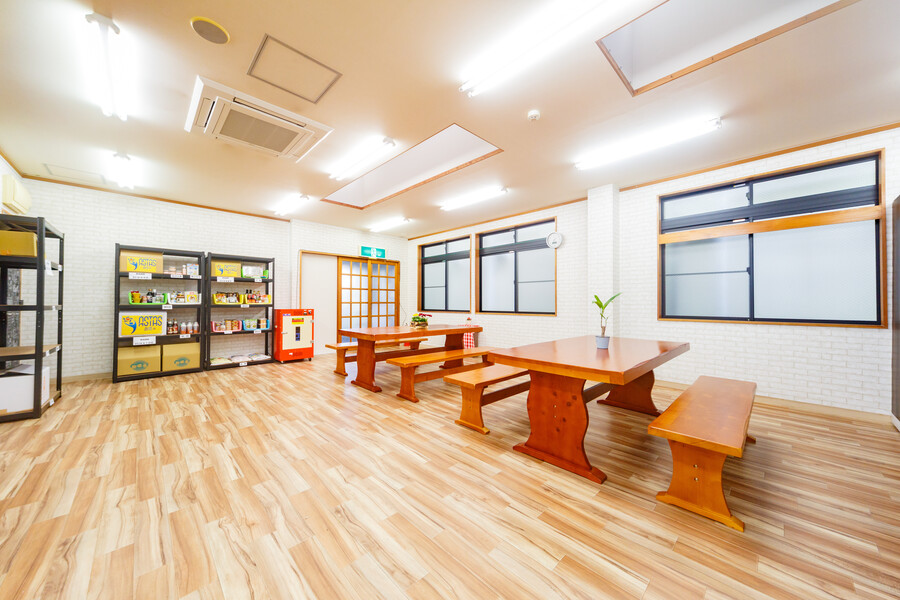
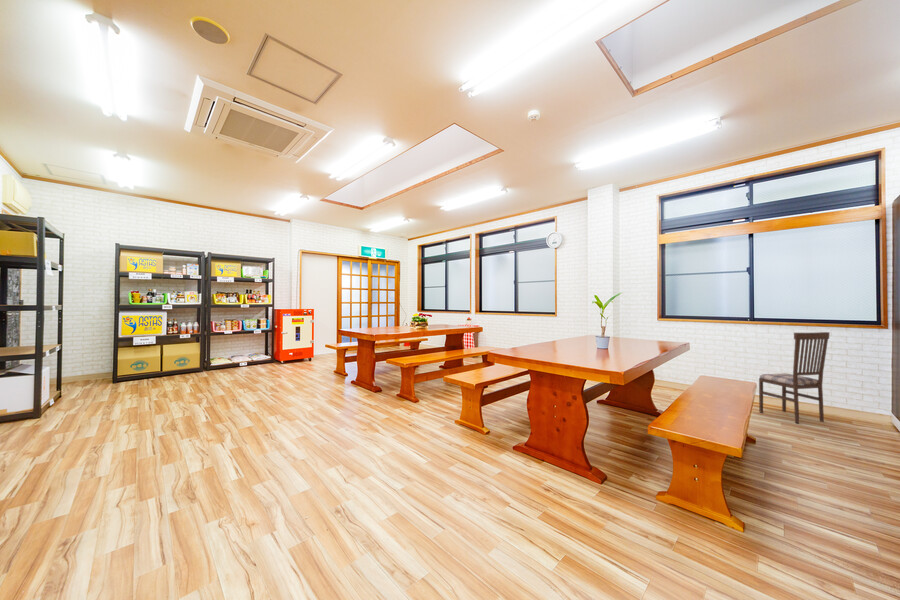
+ dining chair (791, 374)
